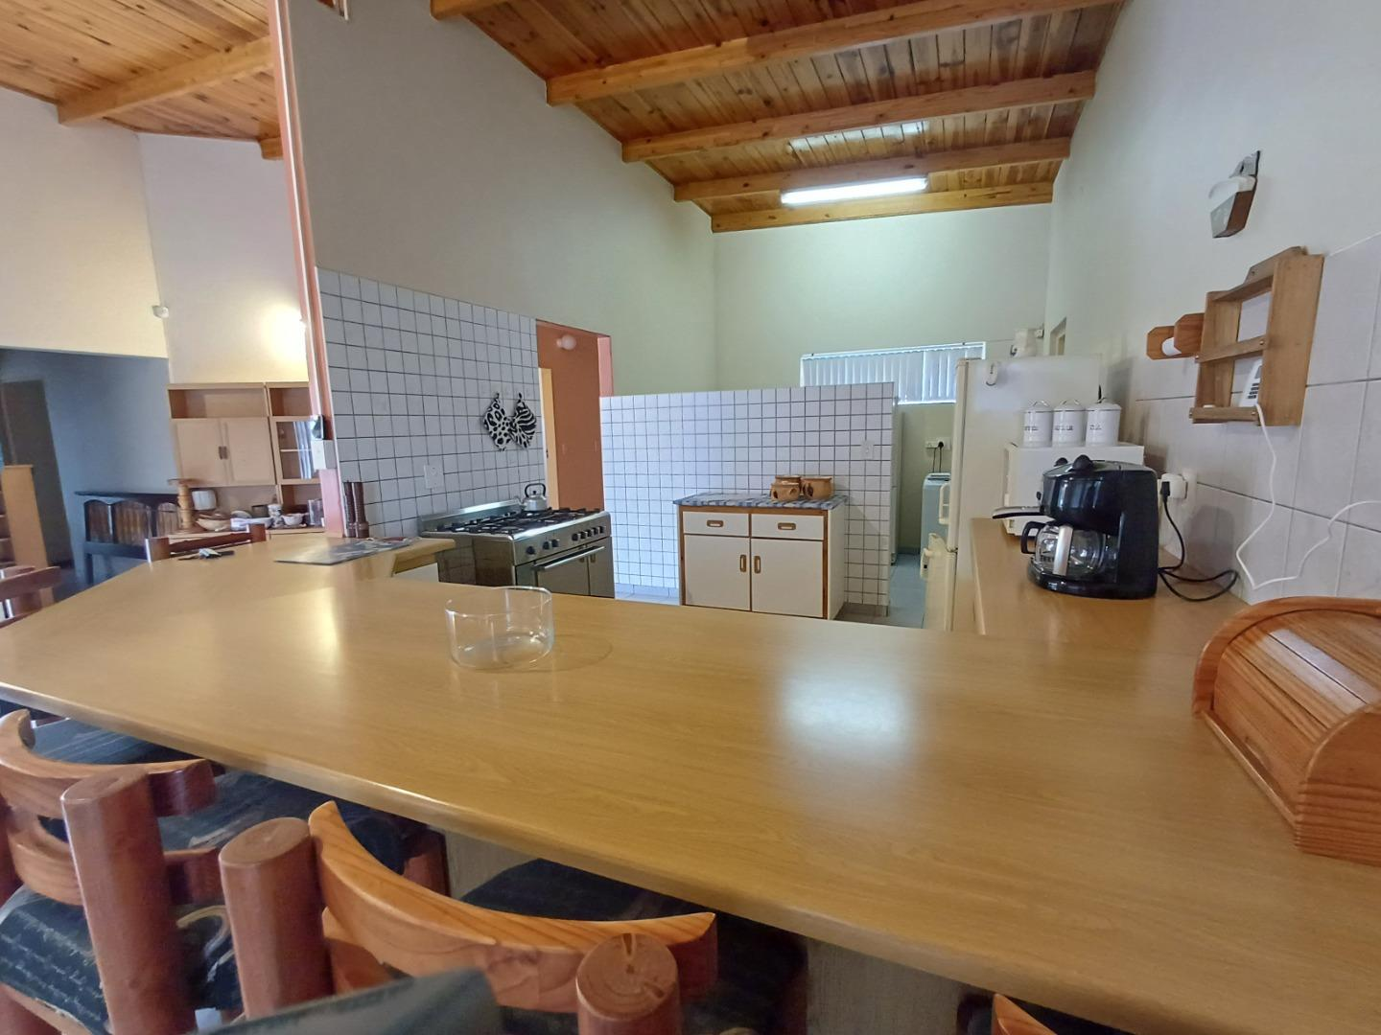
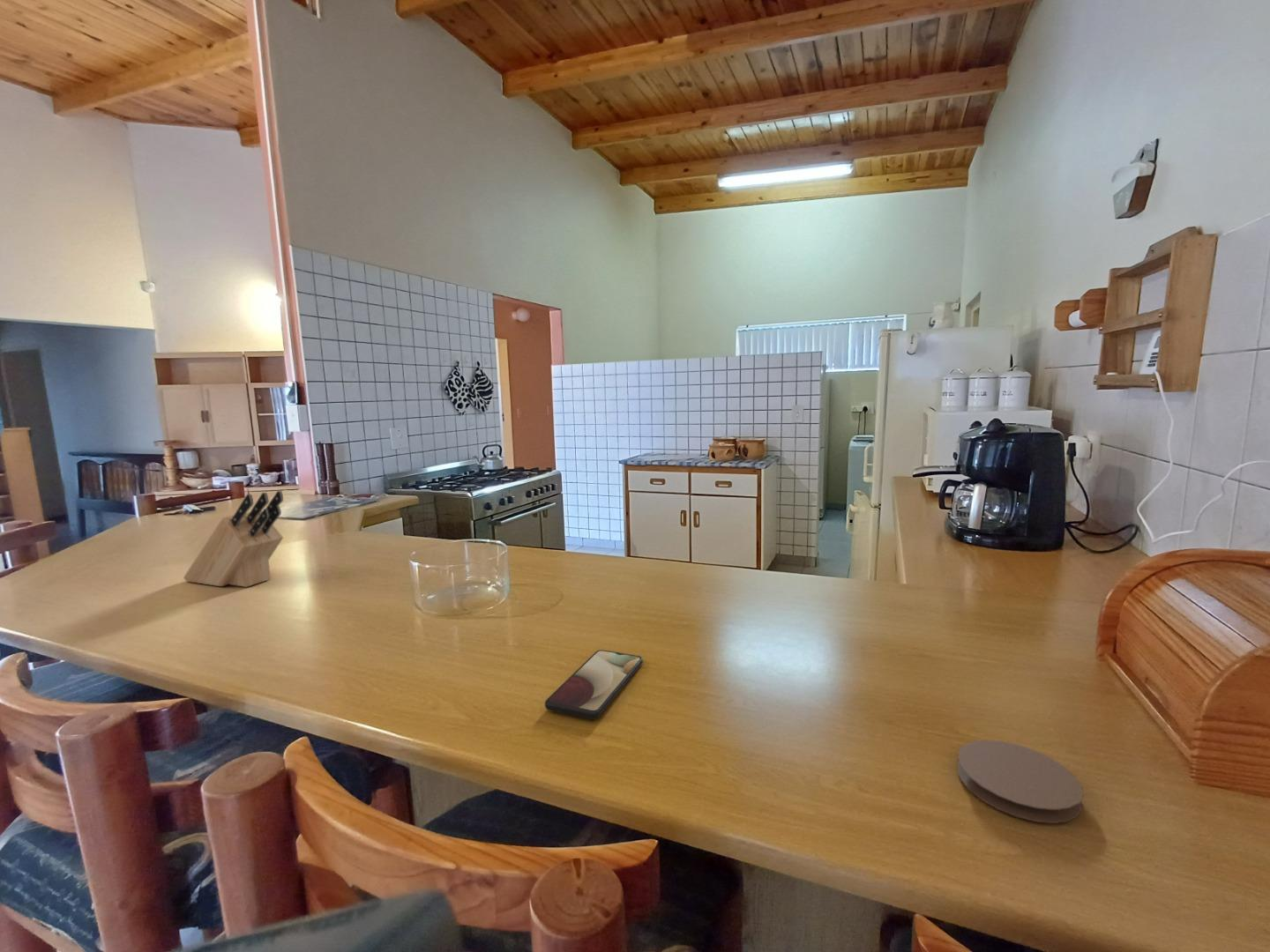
+ knife block (235, 535)
+ coaster (1017, 777)
+ smartphone (597, 681)
